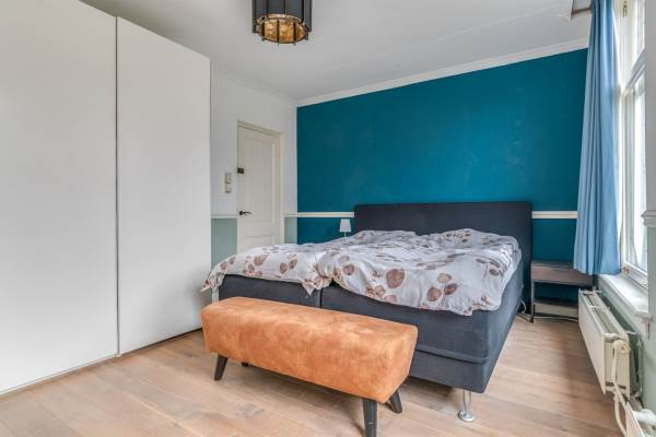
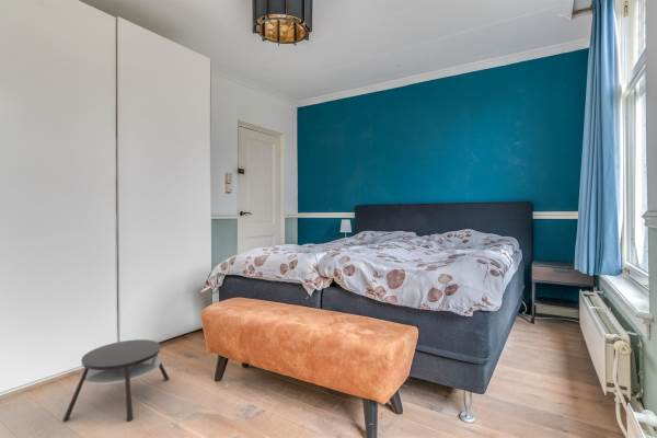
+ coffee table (123, 374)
